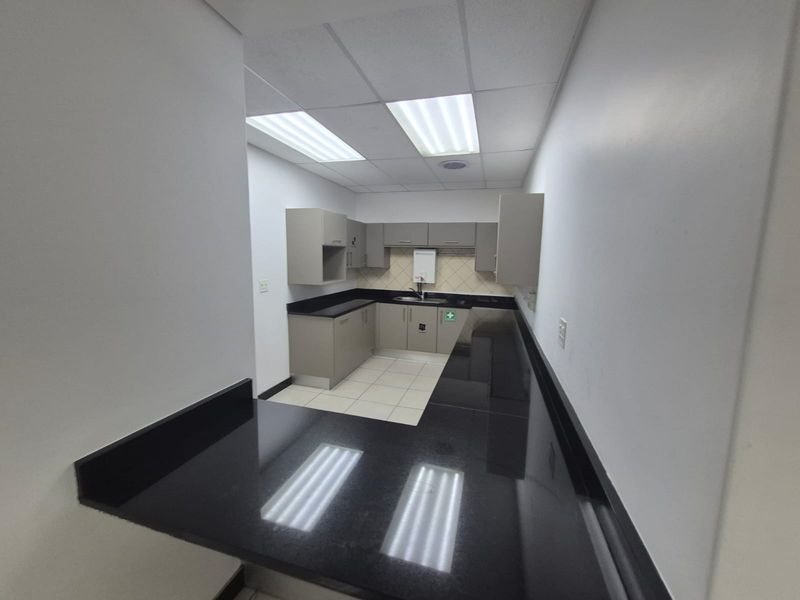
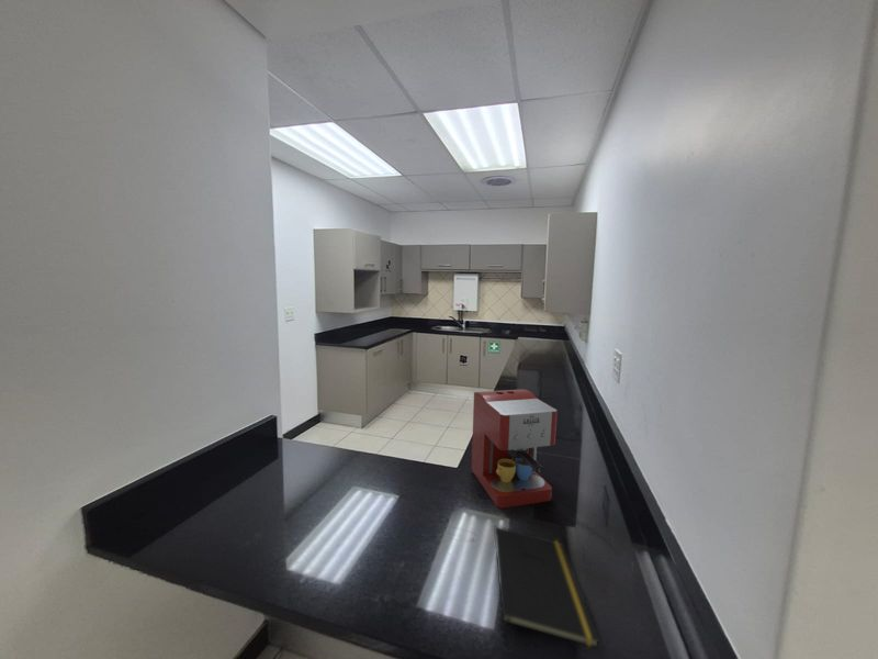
+ coffee maker (510, 440)
+ notepad (538, 576)
